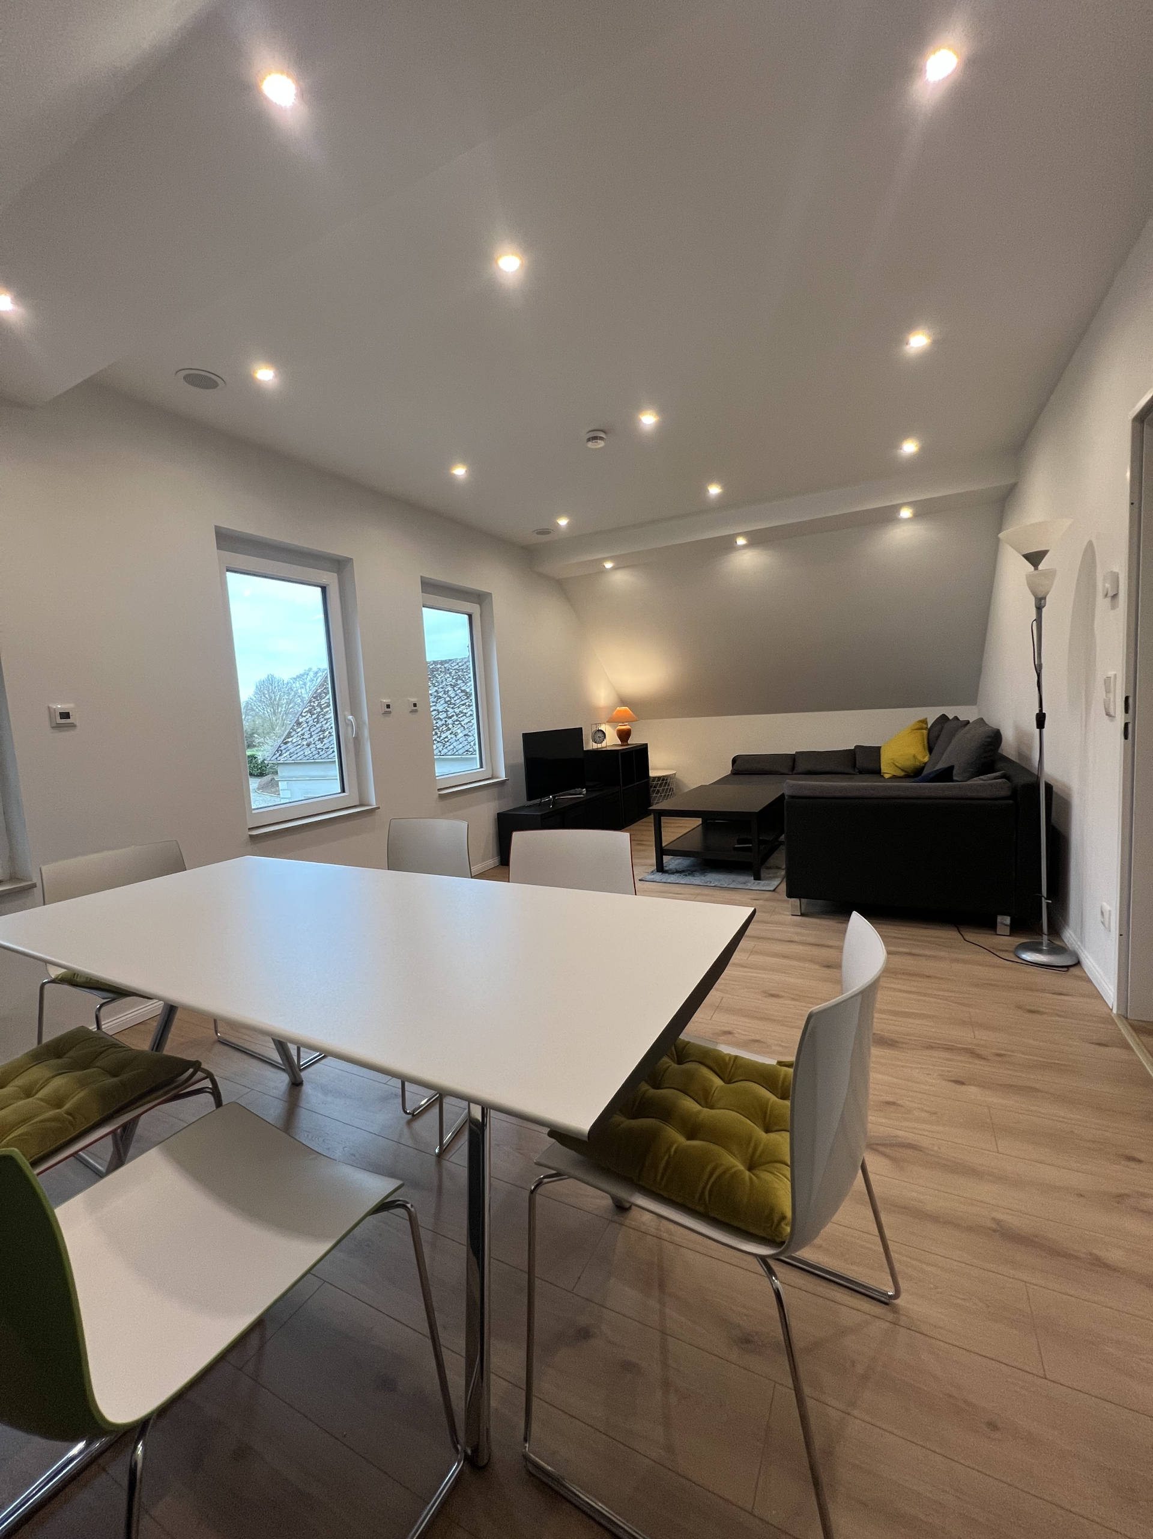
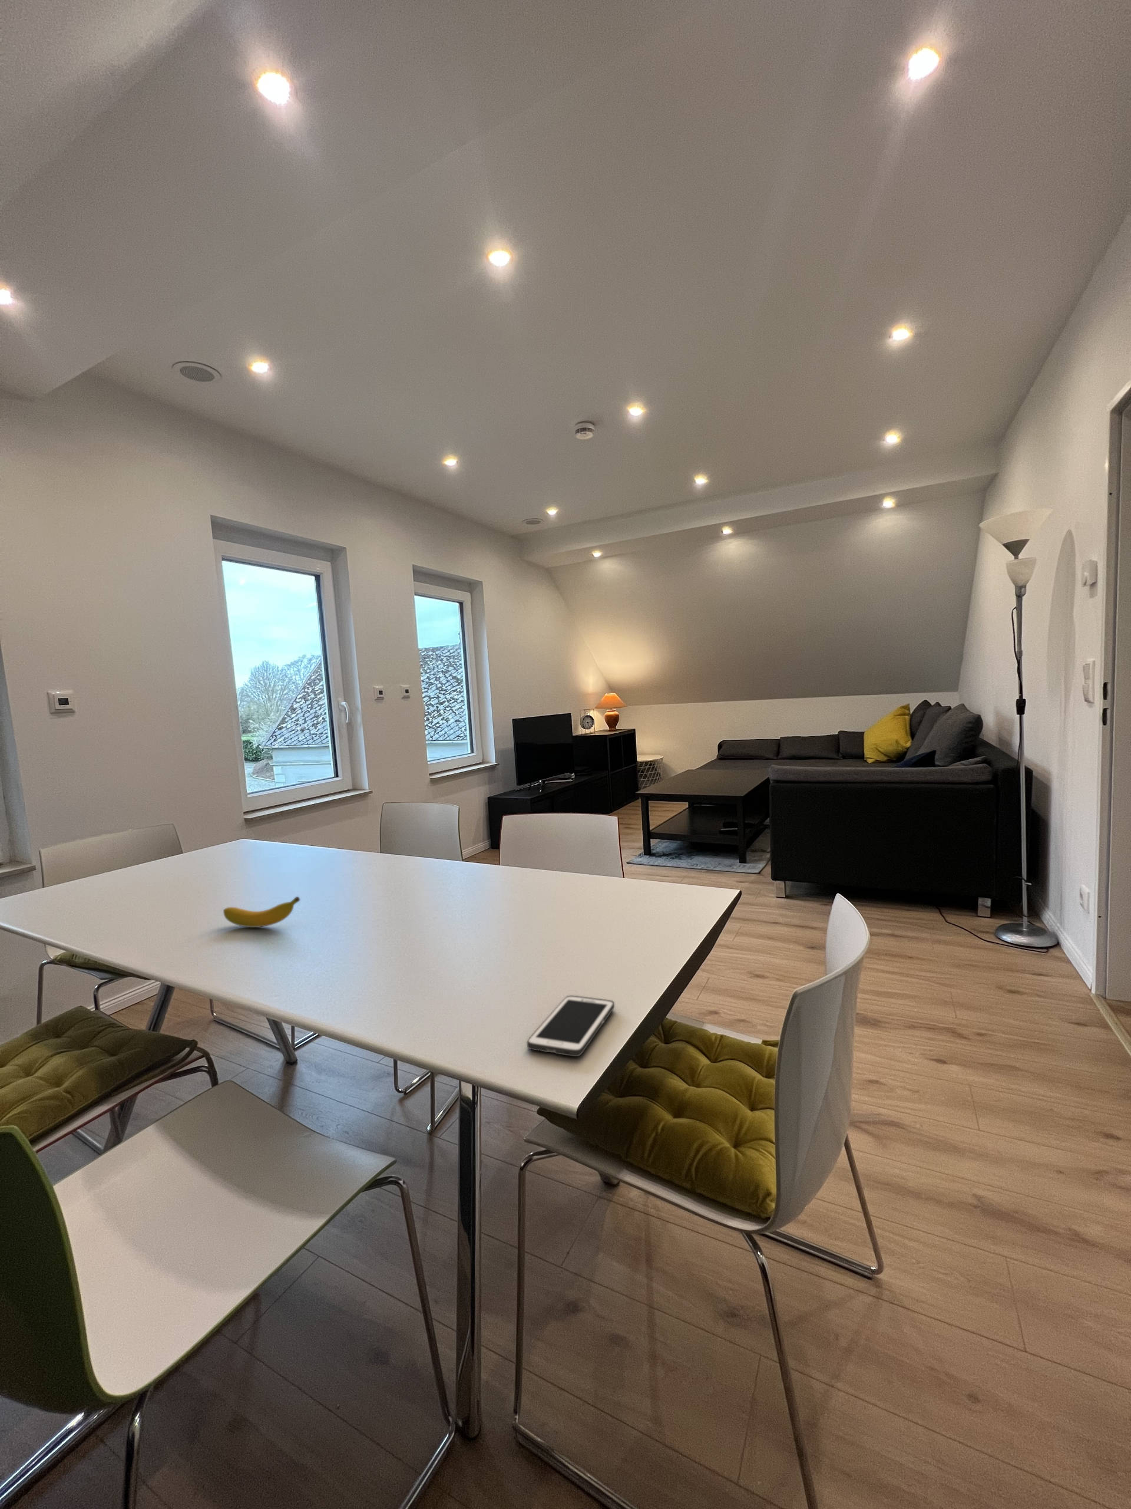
+ banana (261, 911)
+ cell phone (573, 1023)
